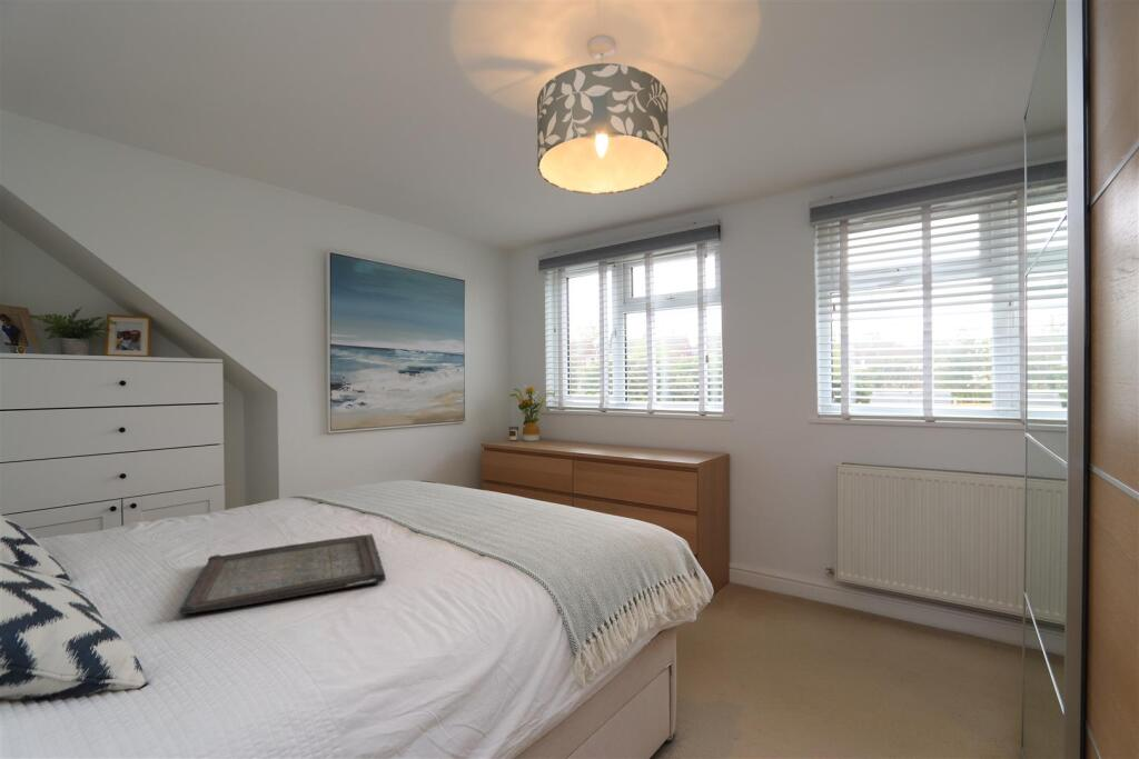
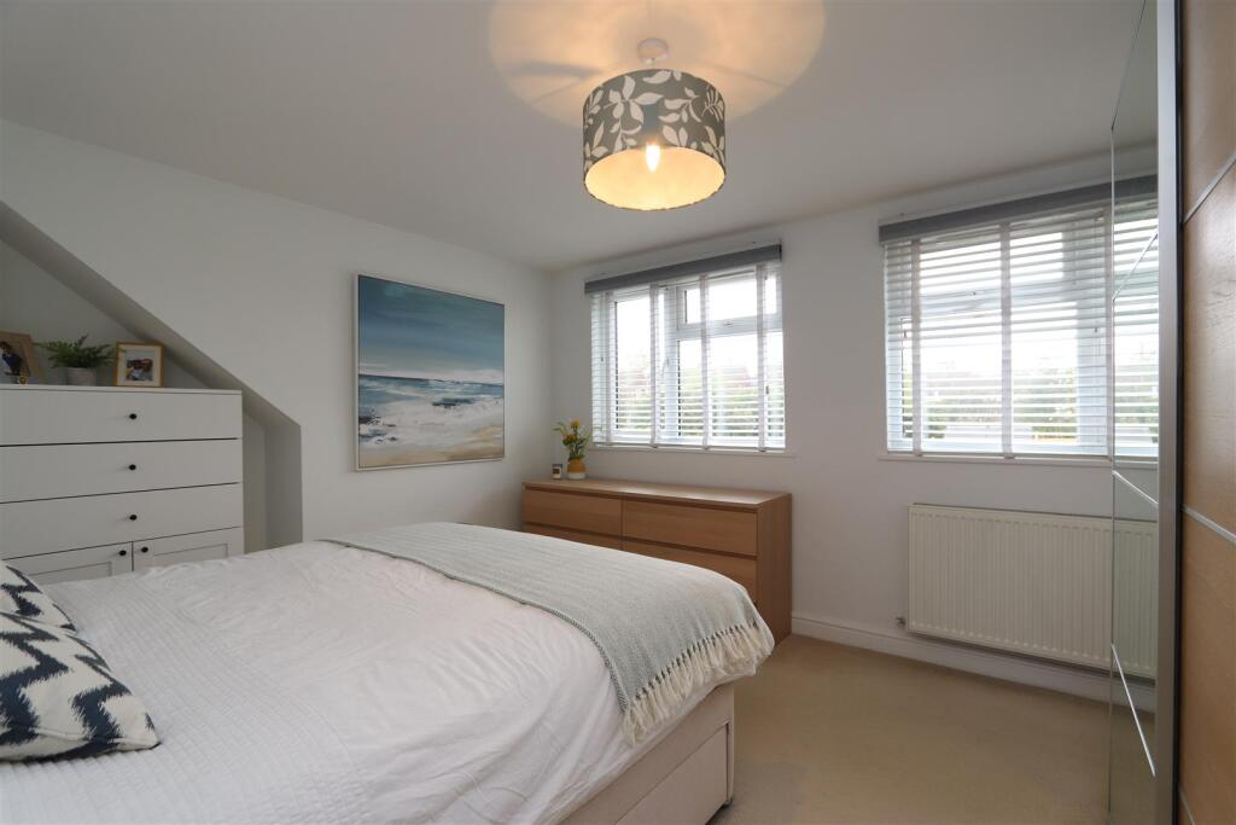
- serving tray (294, 567)
